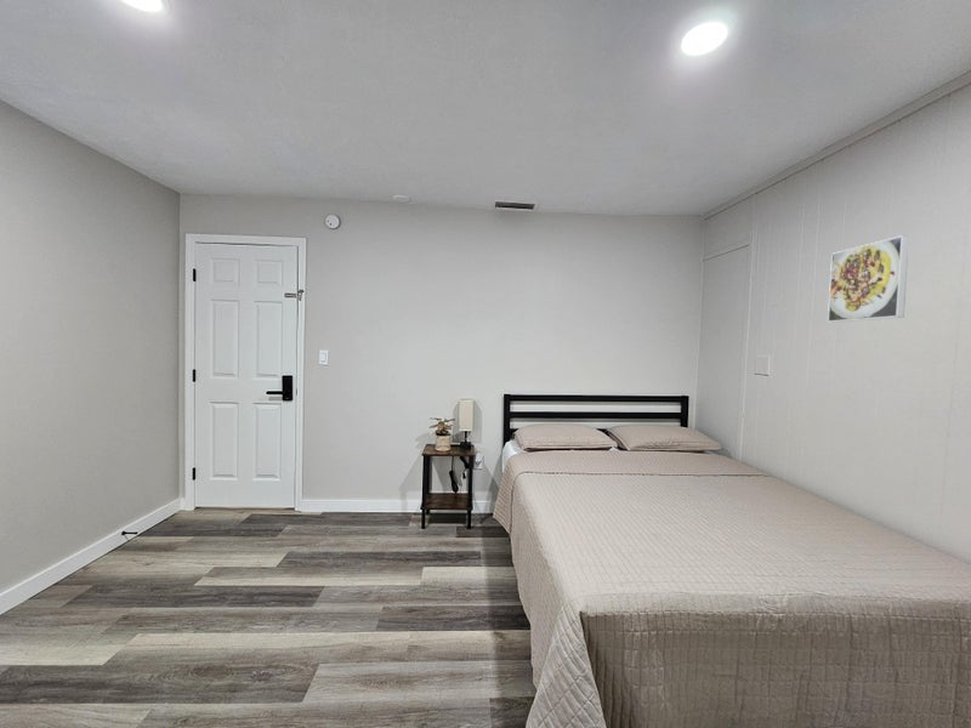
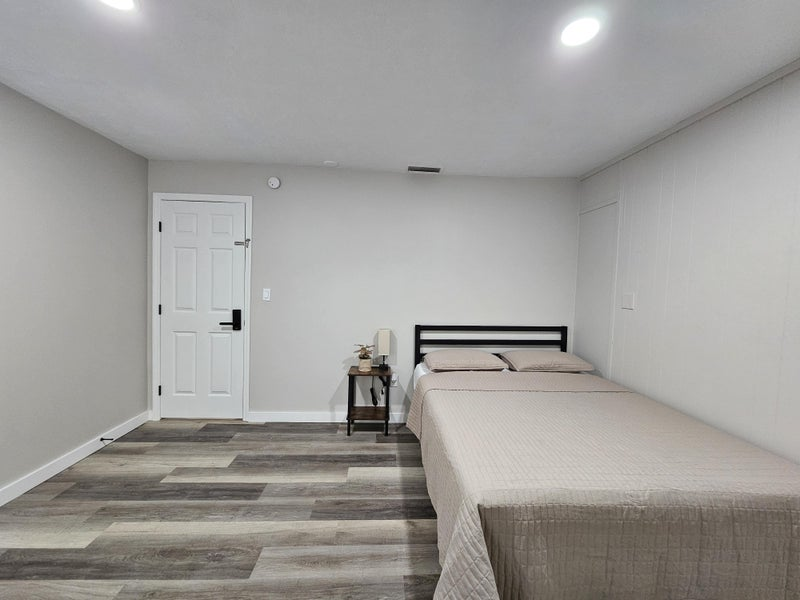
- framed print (864, 283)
